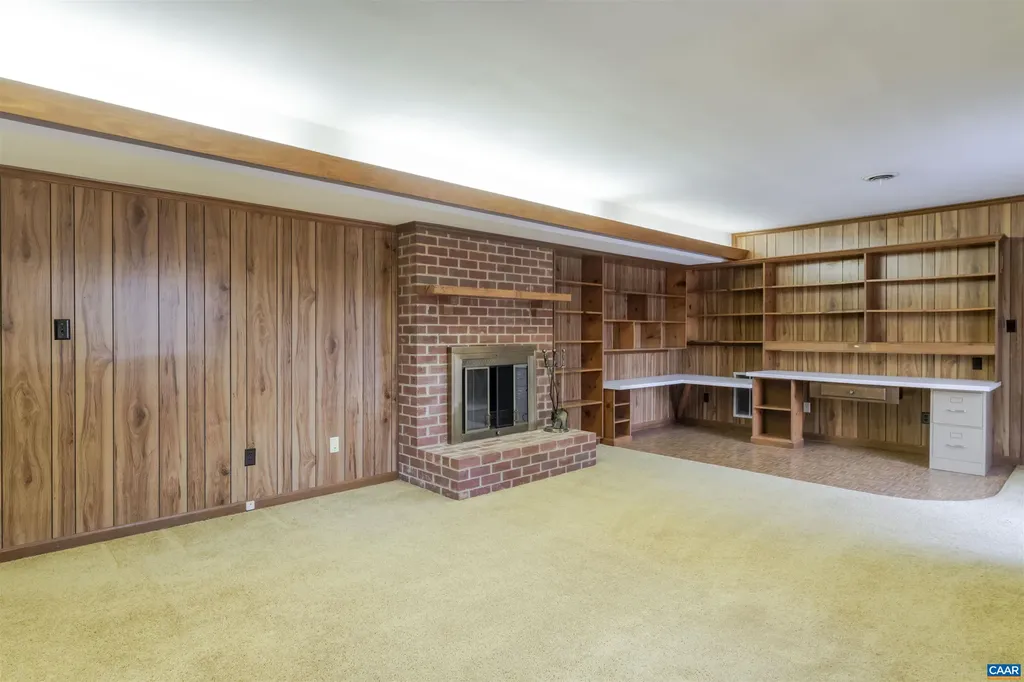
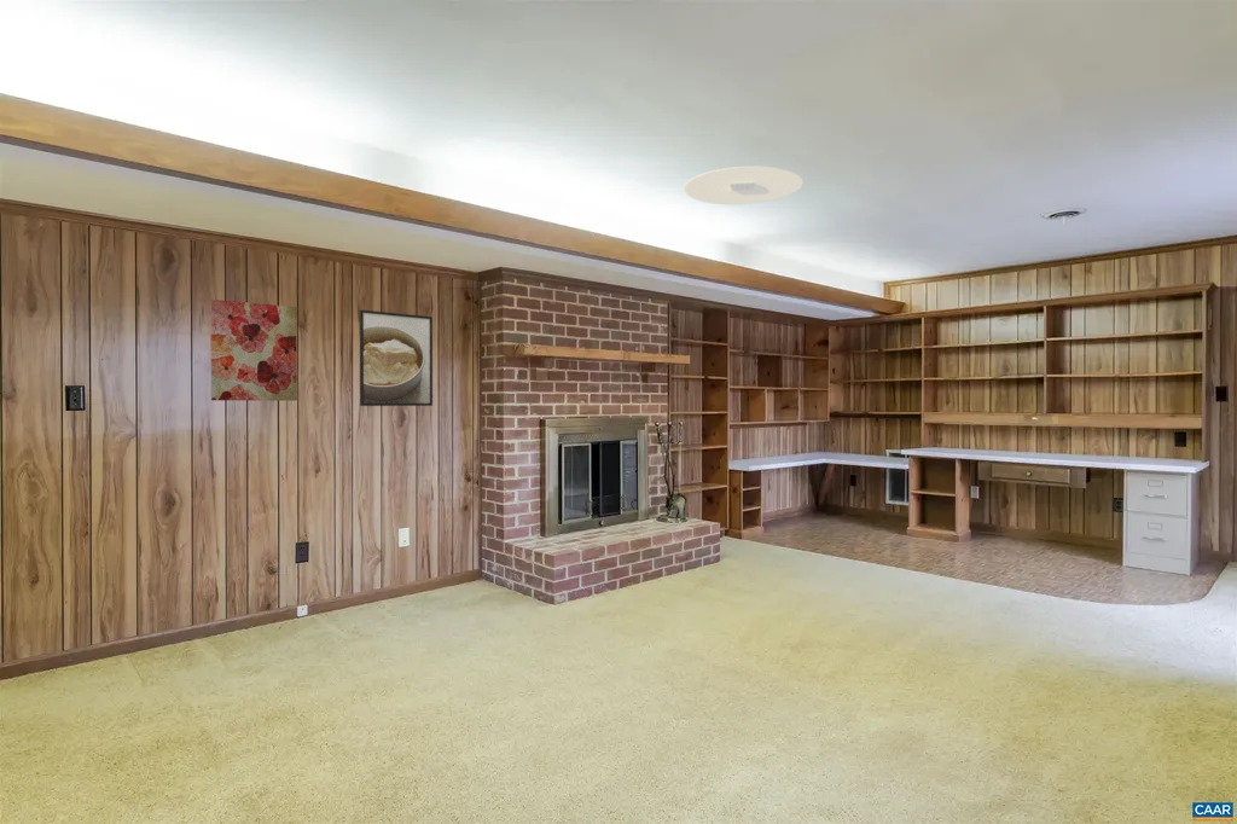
+ wall art (255, 352)
+ ceiling light (742, 181)
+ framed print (396, 359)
